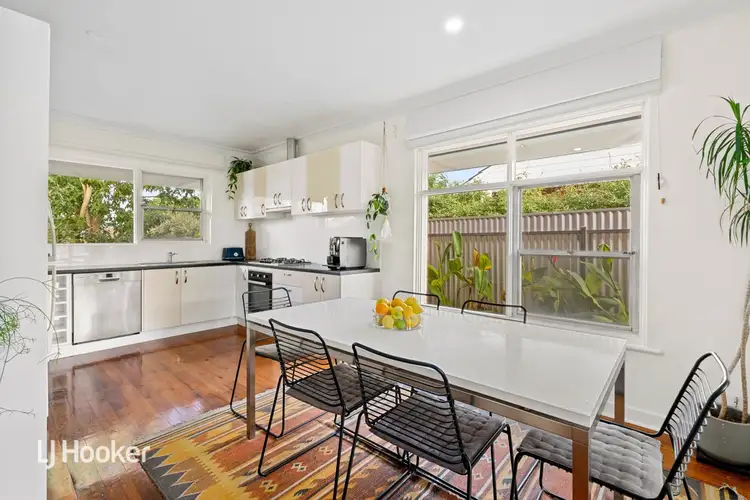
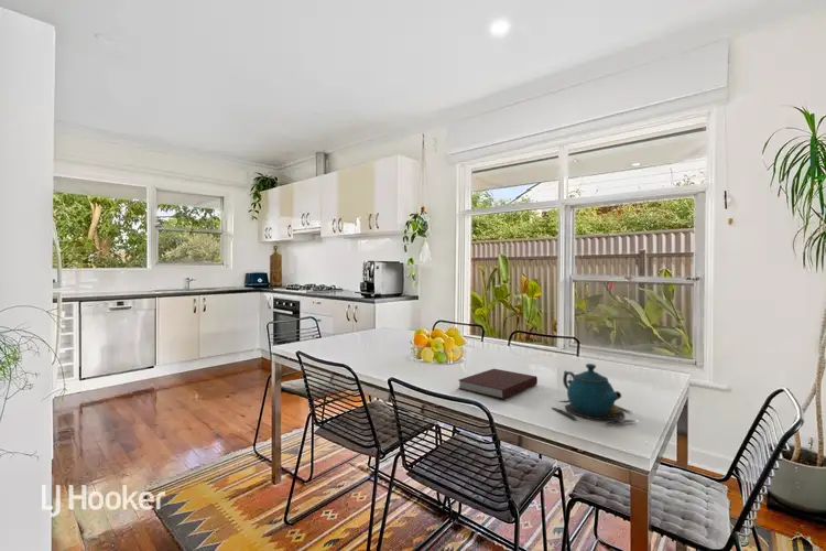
+ teapot (591, 387)
+ notebook (498, 381)
